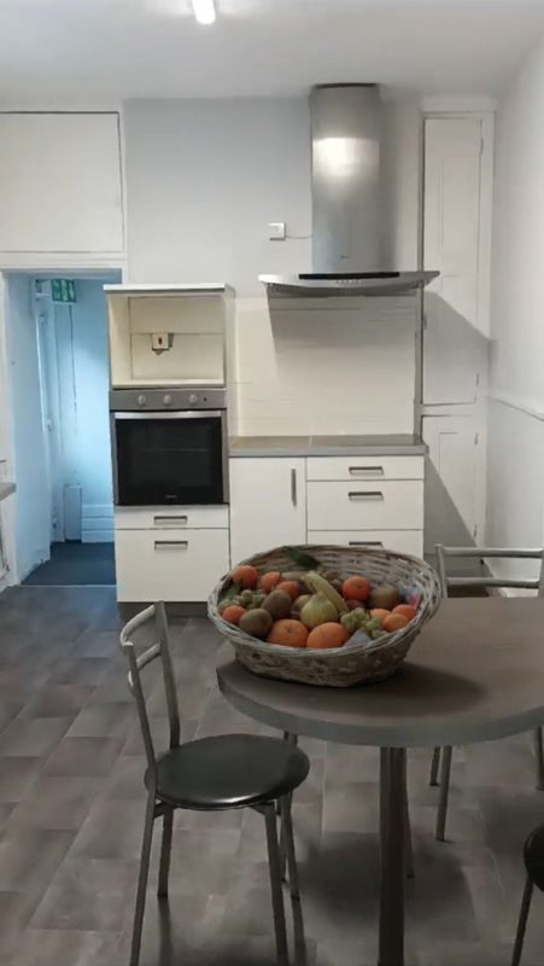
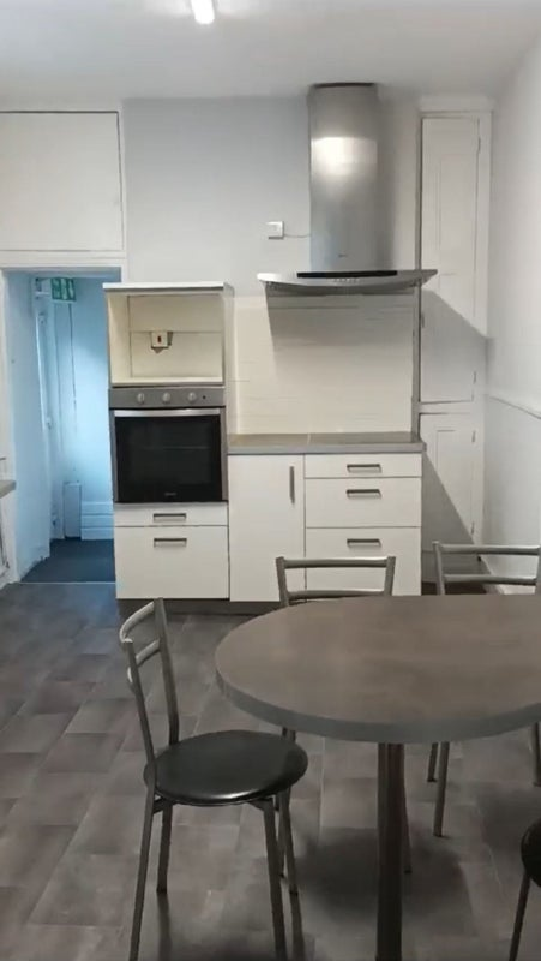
- fruit basket (322, 611)
